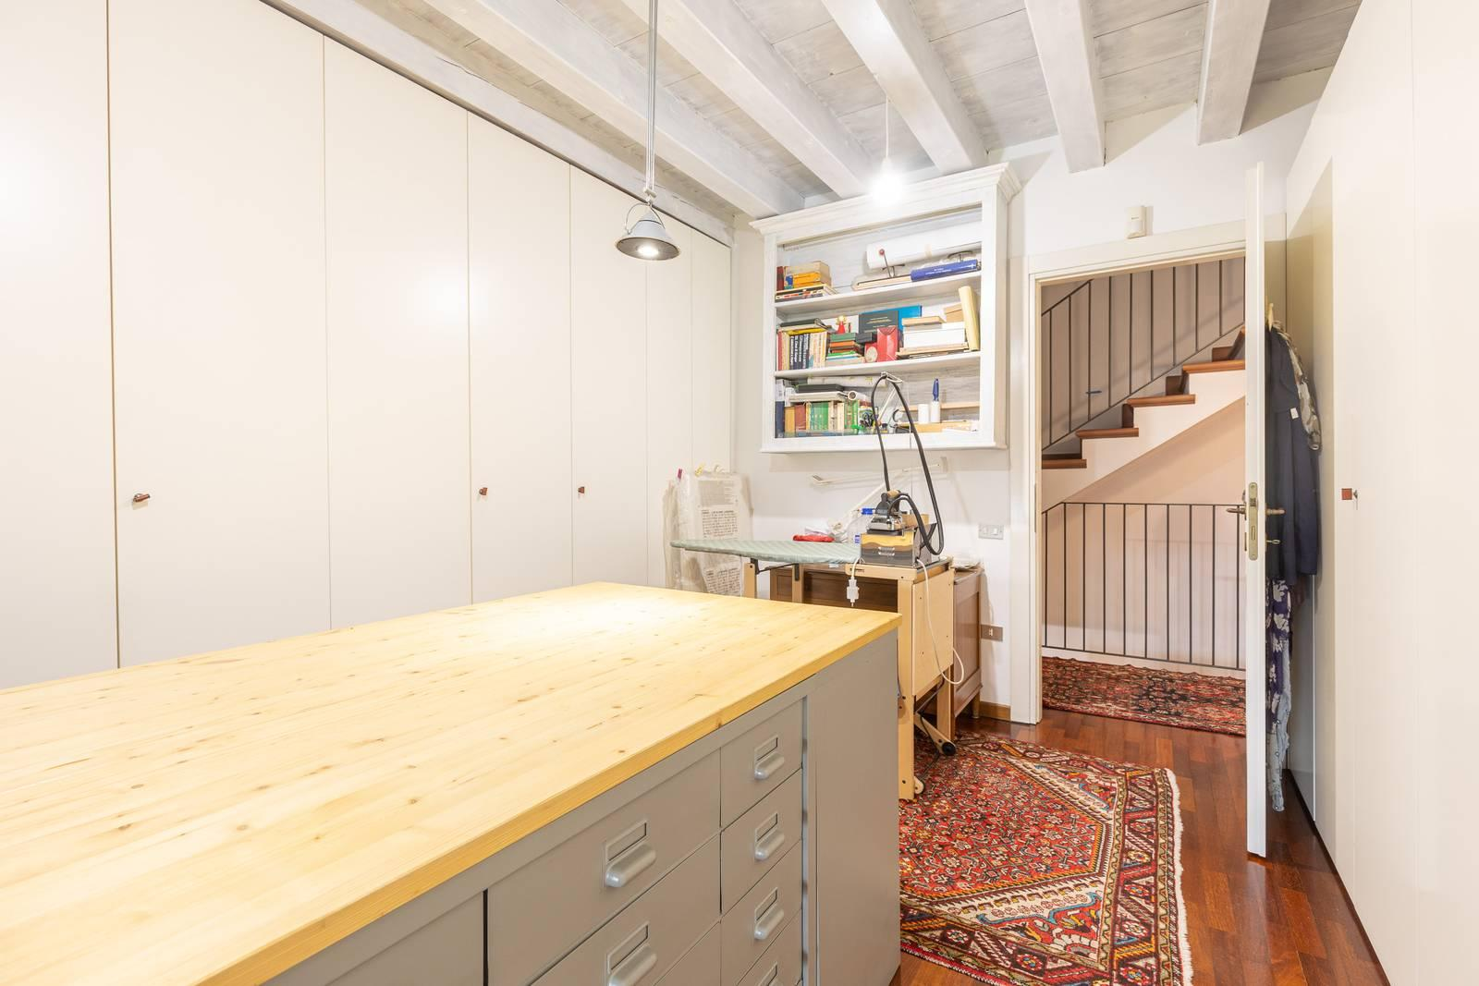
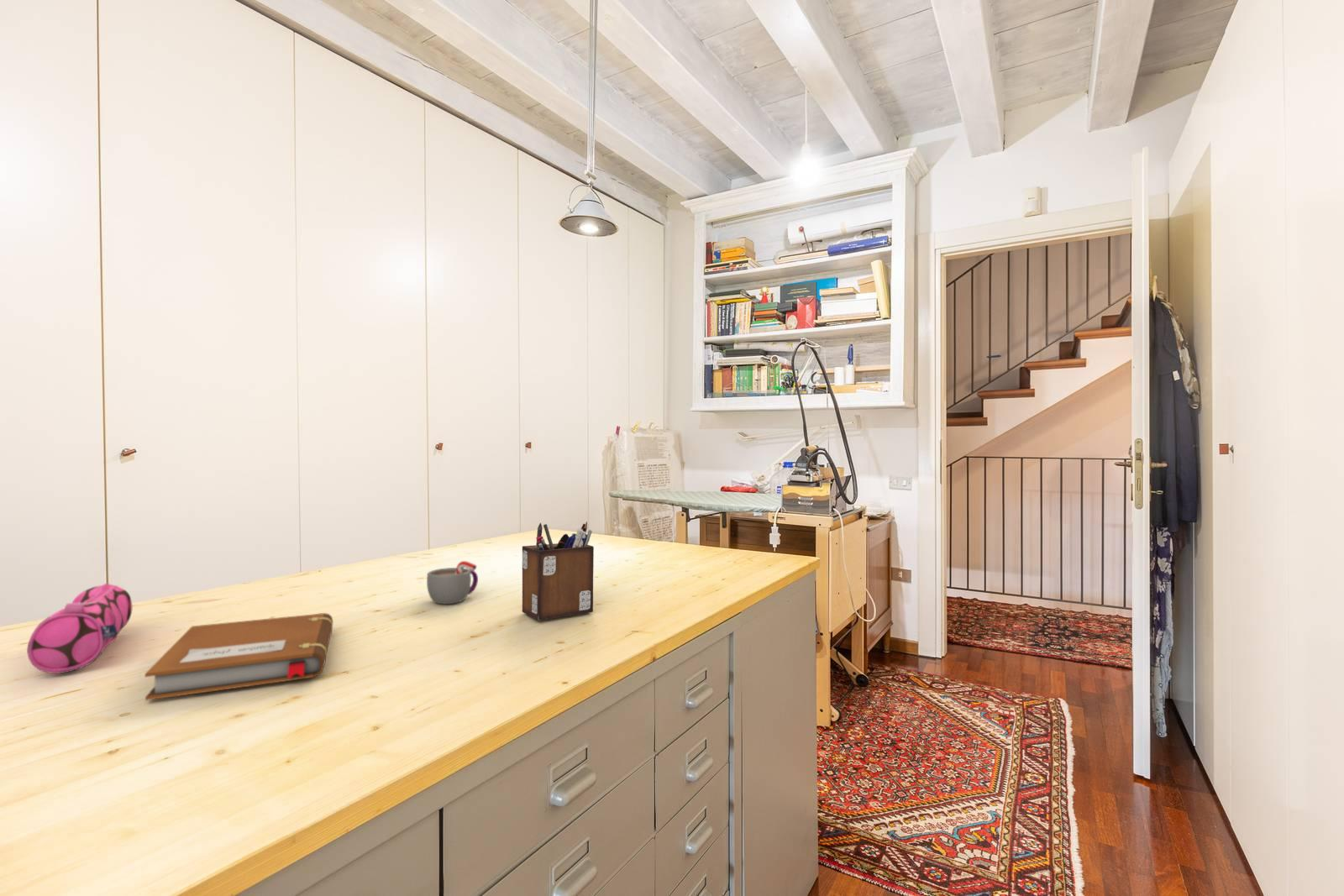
+ notebook (253, 650)
+ mug (454, 579)
+ desk organizer (558, 566)
+ pencil case (88, 621)
